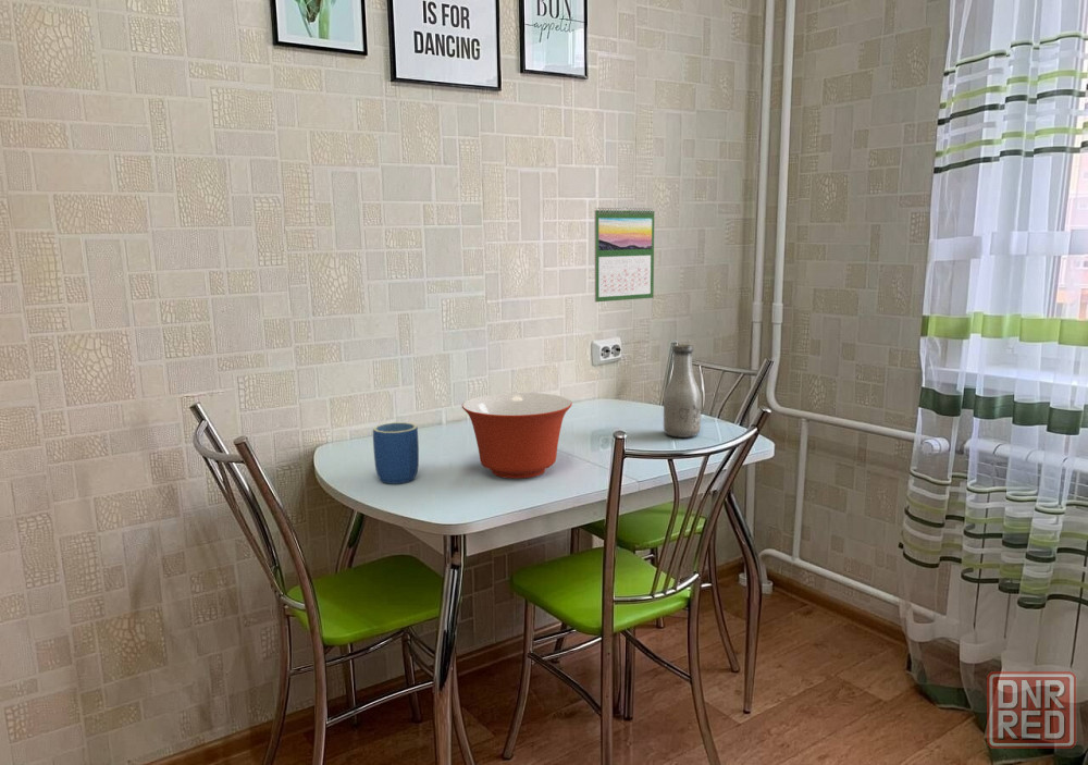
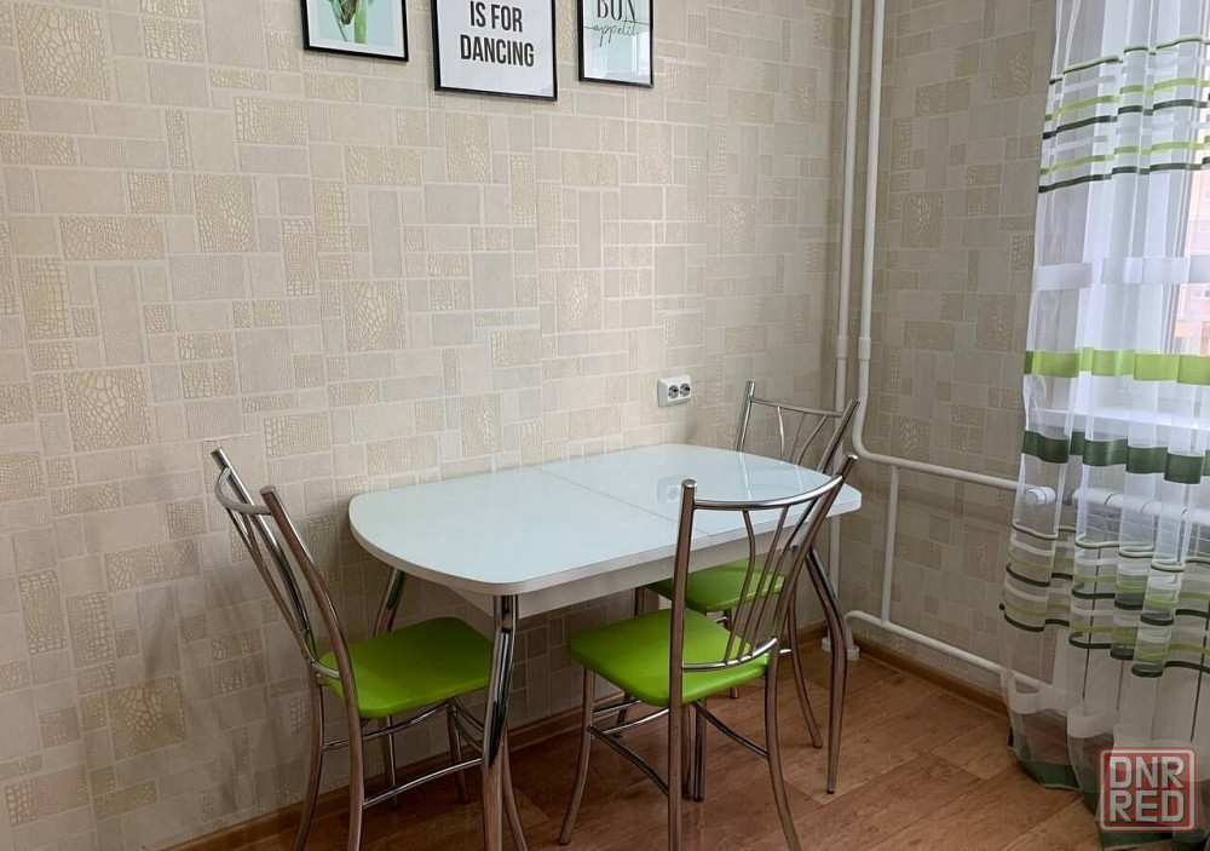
- calendar (625, 252)
- bottle (682, 390)
- mug (397, 452)
- mixing bowl (517, 436)
